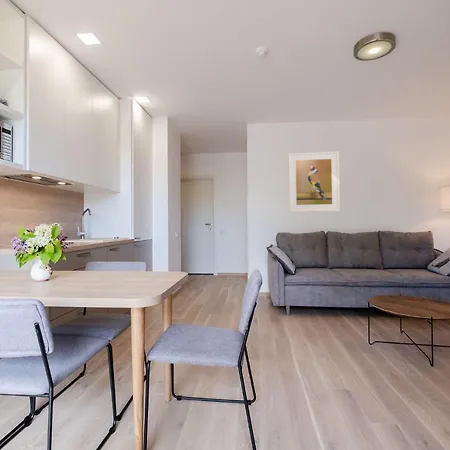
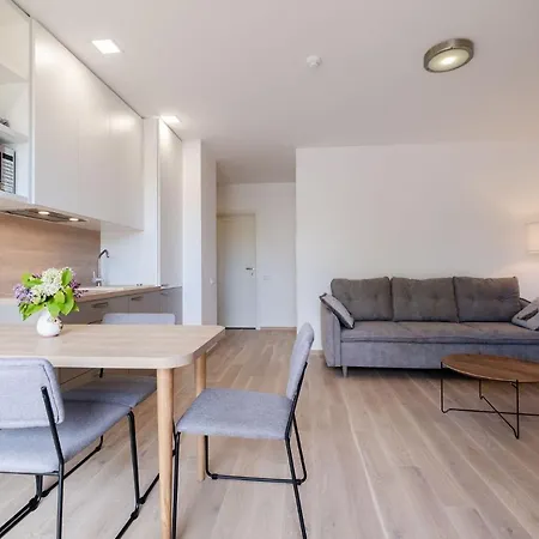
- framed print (313, 182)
